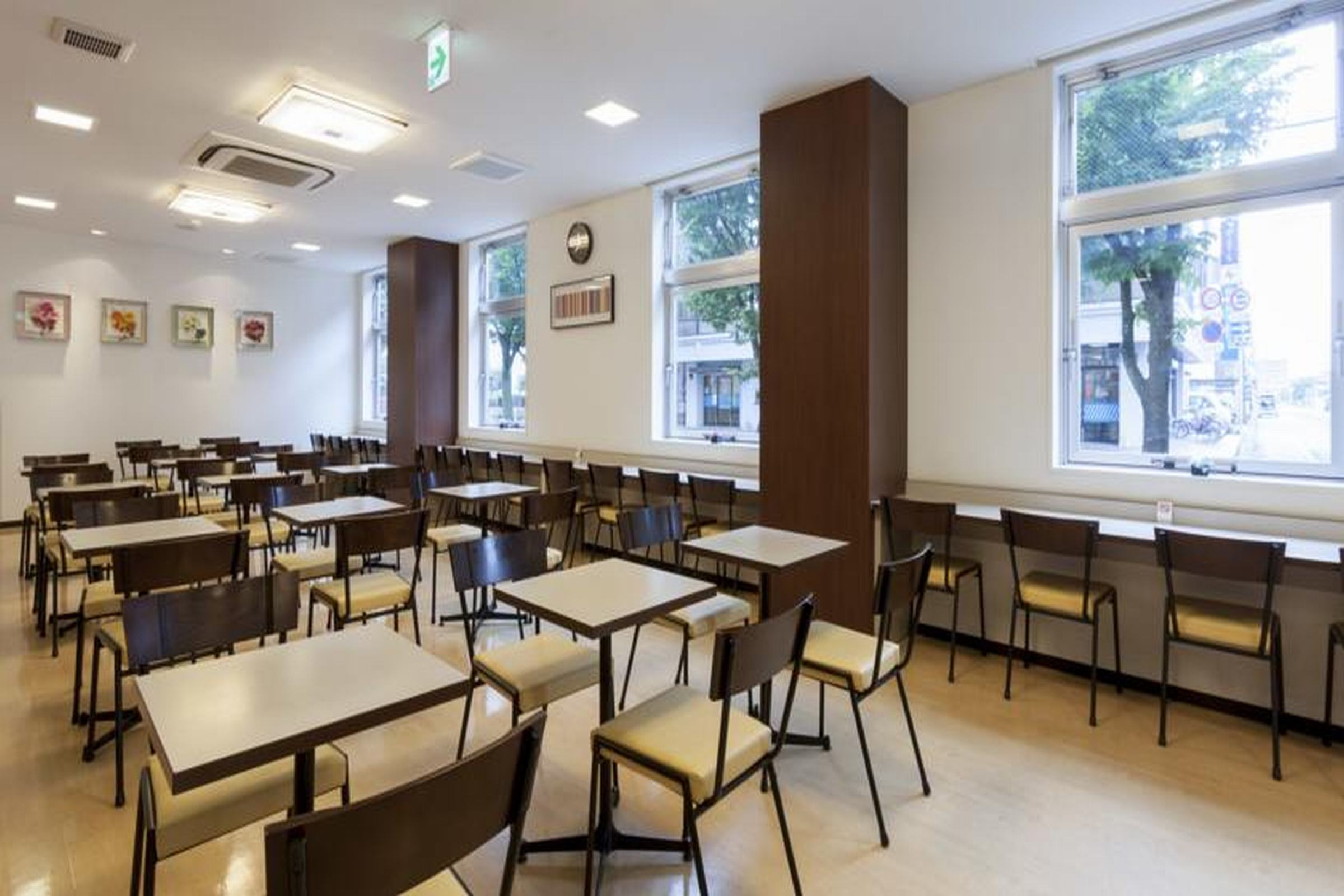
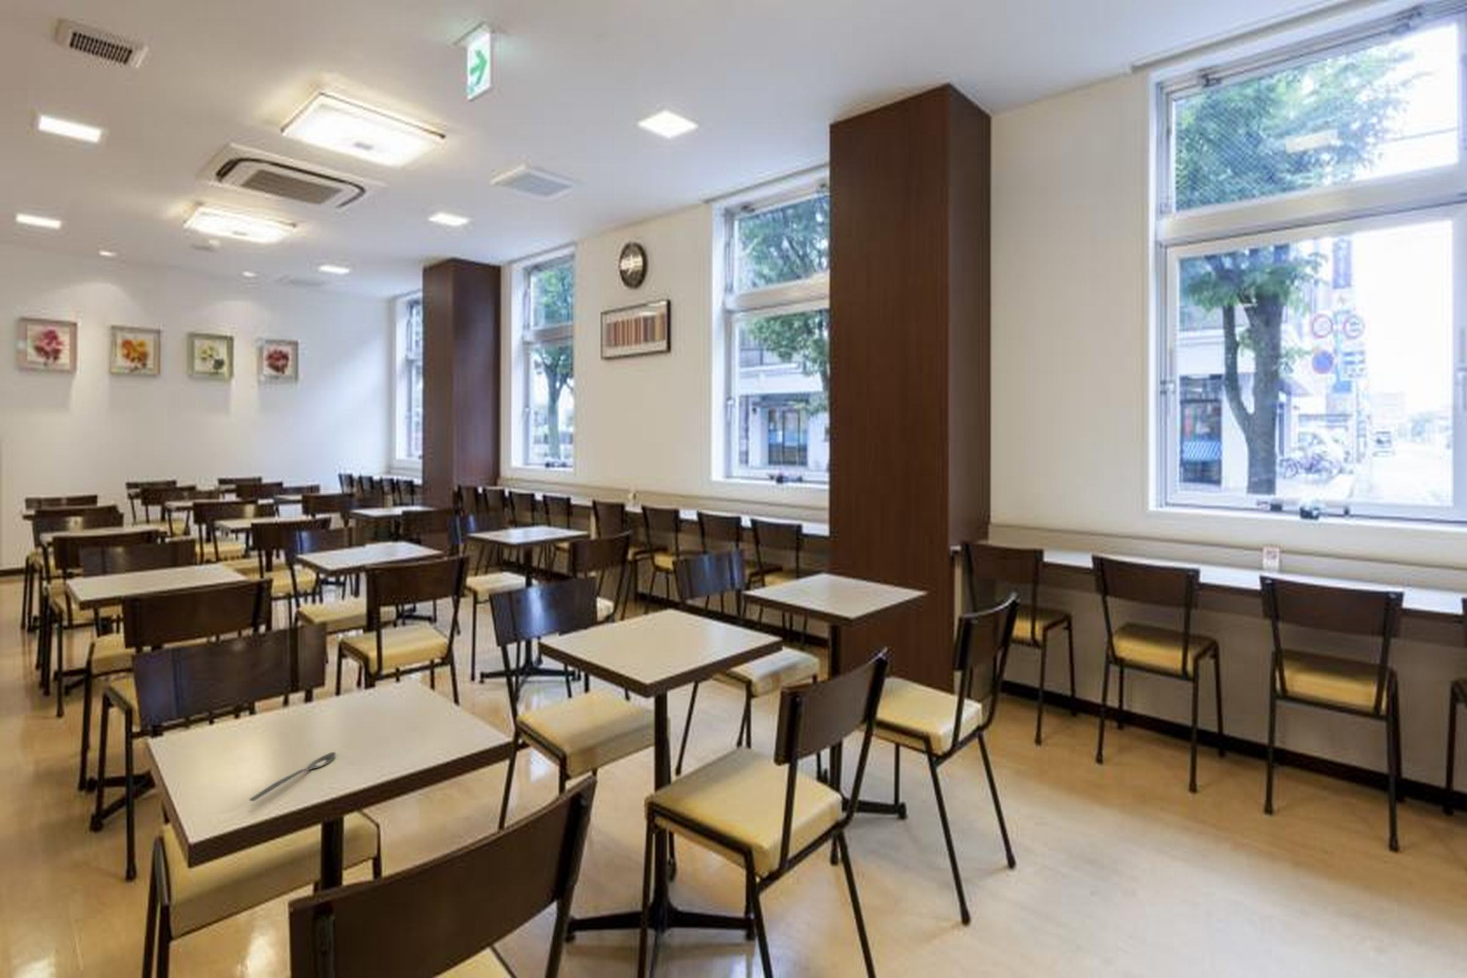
+ spoon (295, 775)
